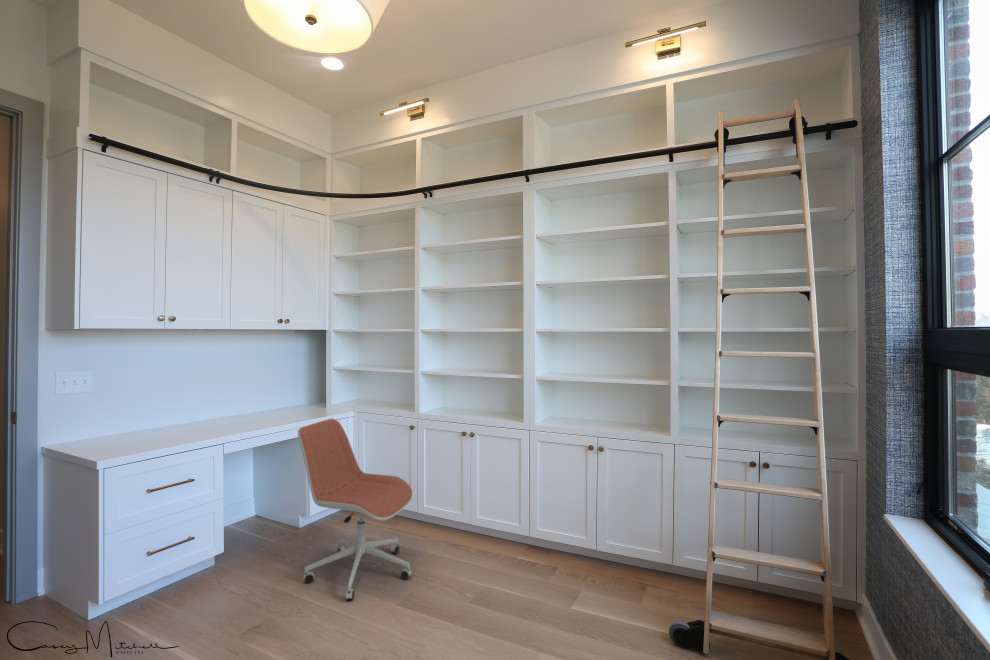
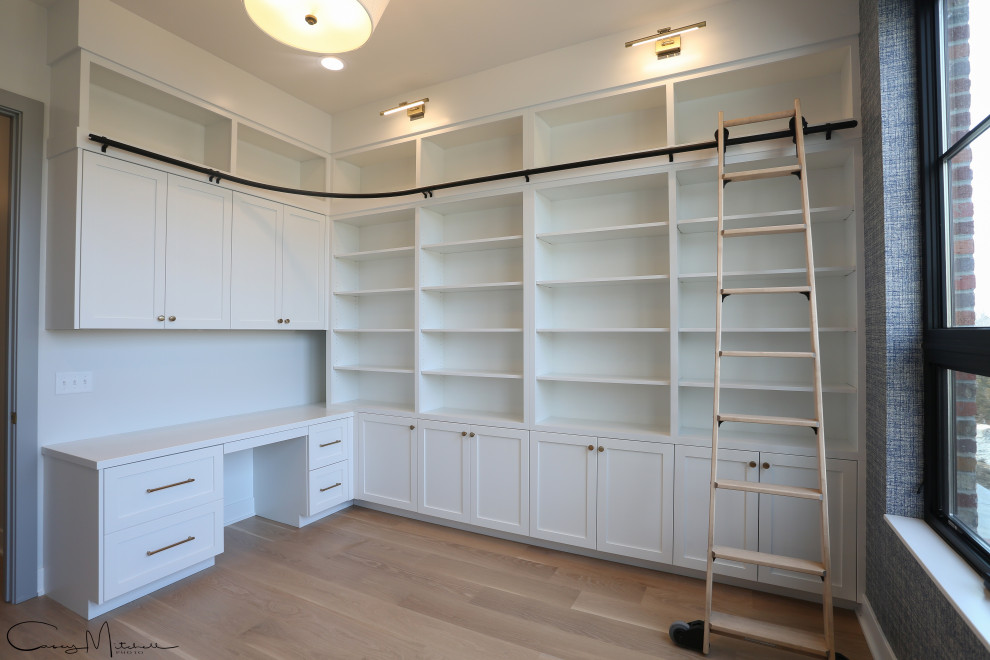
- office chair (358, 498)
